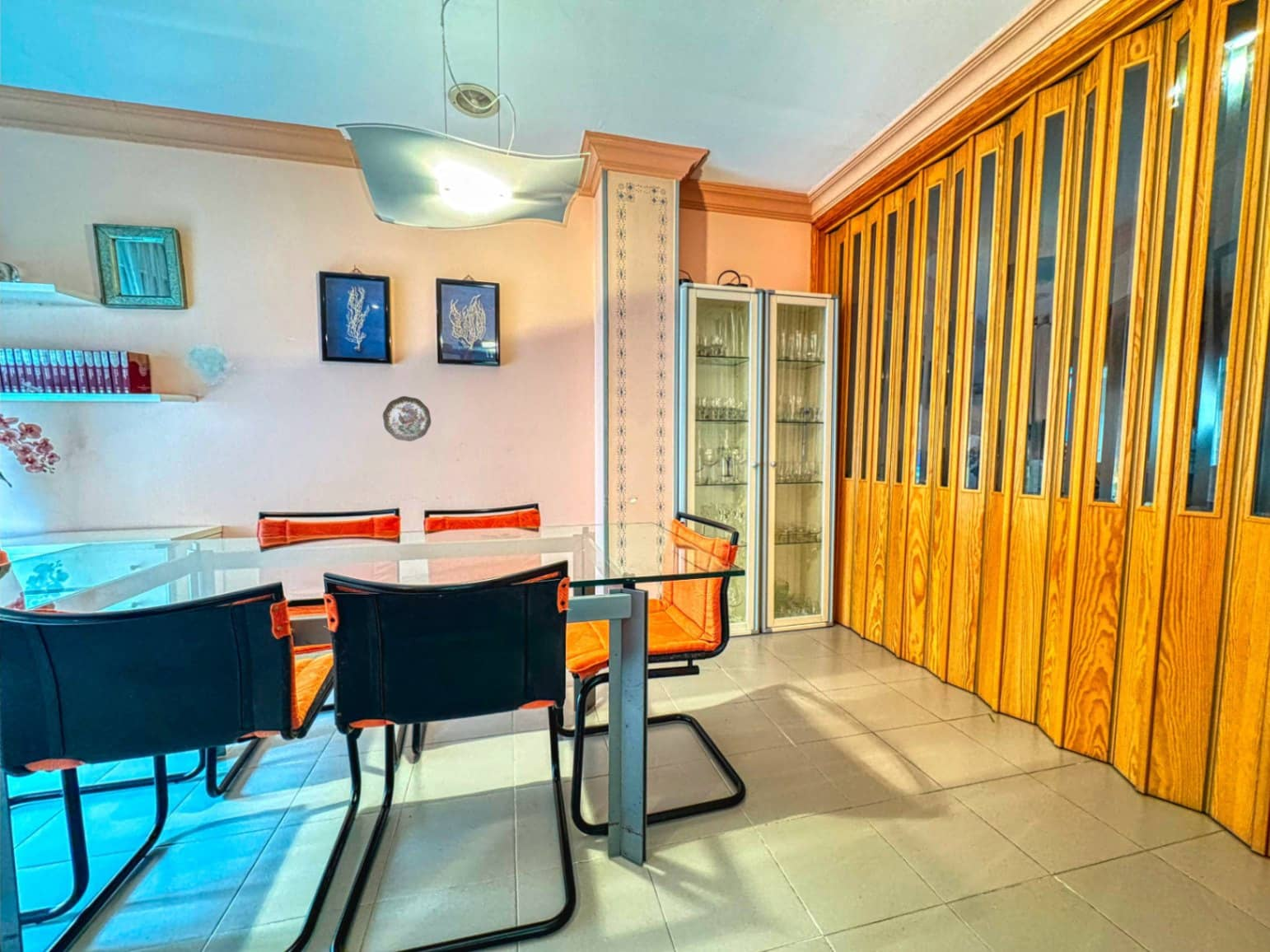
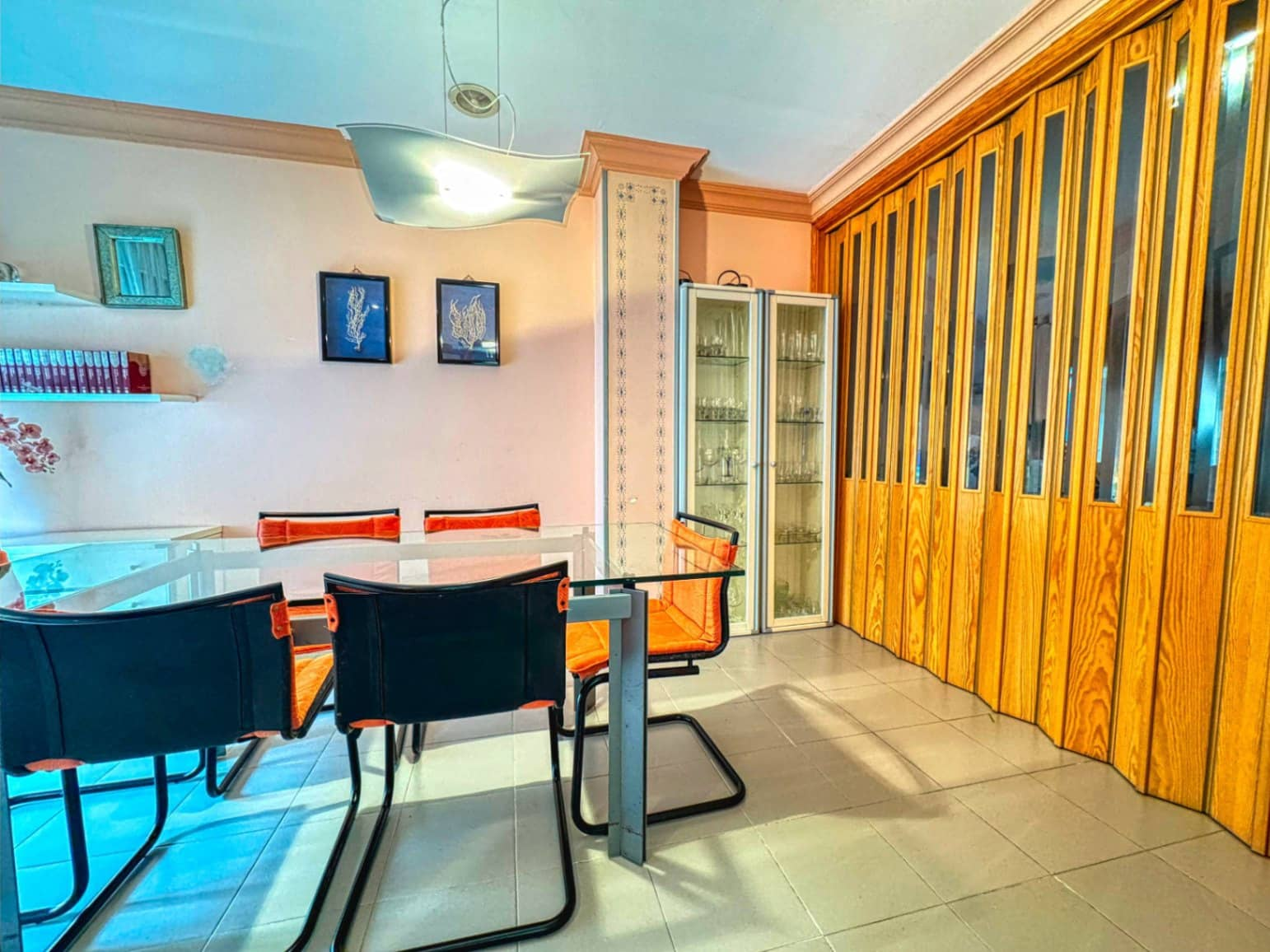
- decorative plate (407, 418)
